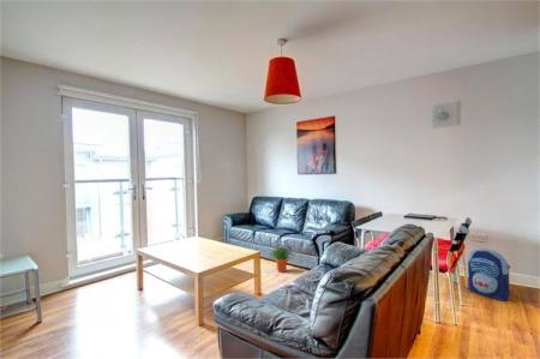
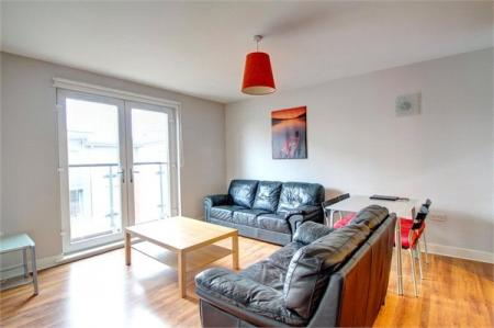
- potted plant (281, 258)
- backpack (488, 271)
